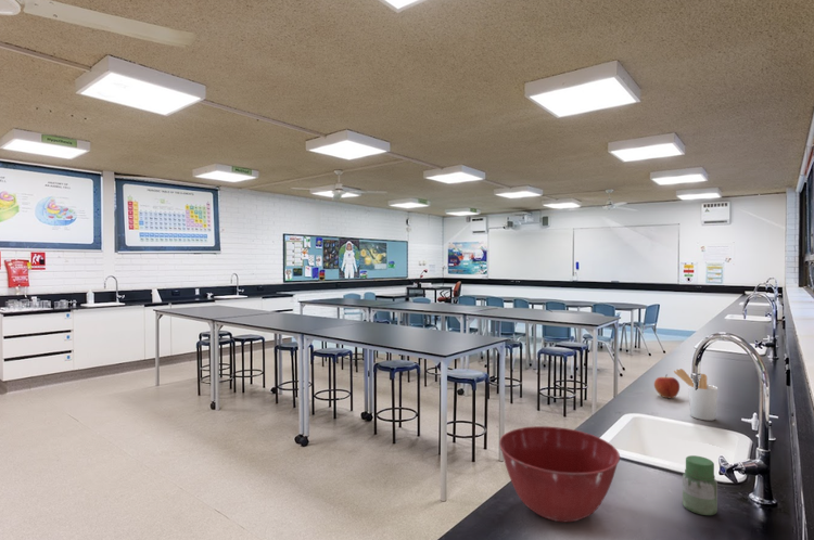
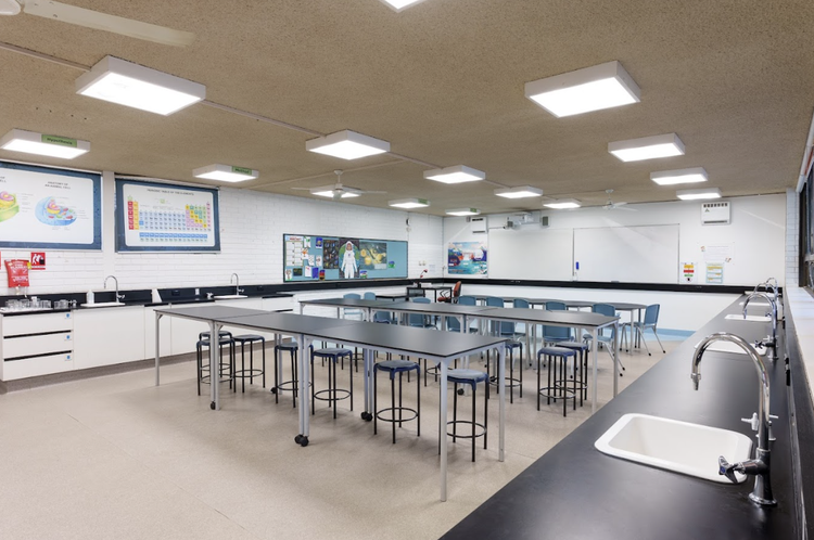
- jar (699, 484)
- apple (666, 385)
- utensil holder (695, 393)
- mixing bowl (557, 476)
